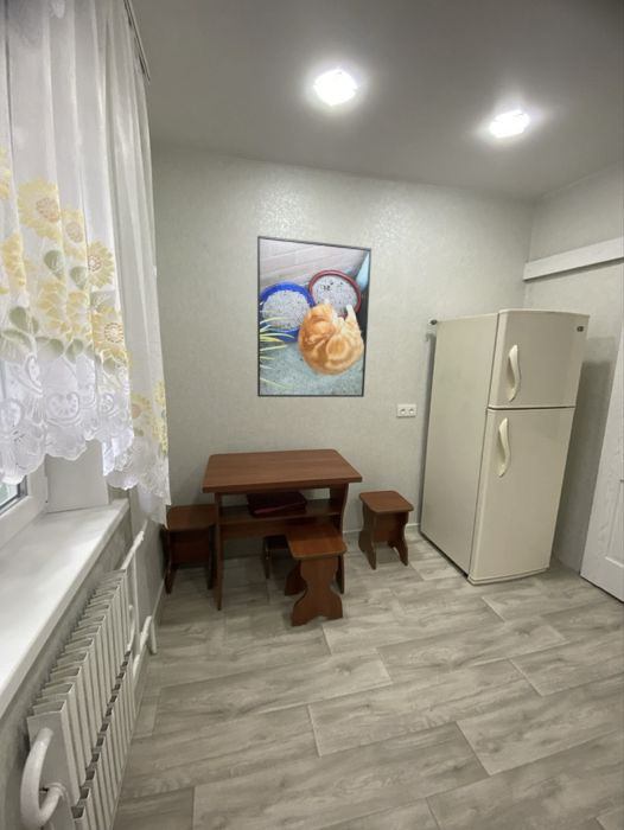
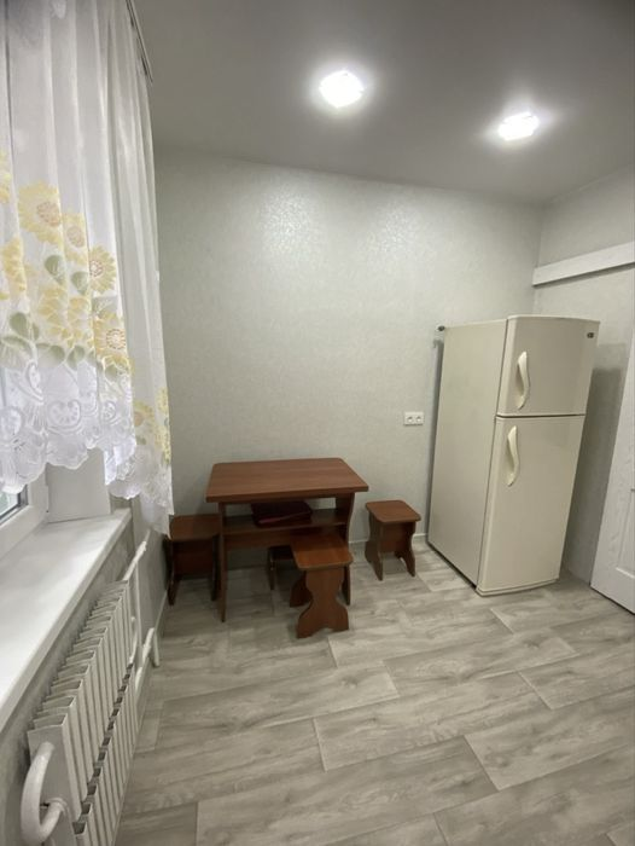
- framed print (314, 321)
